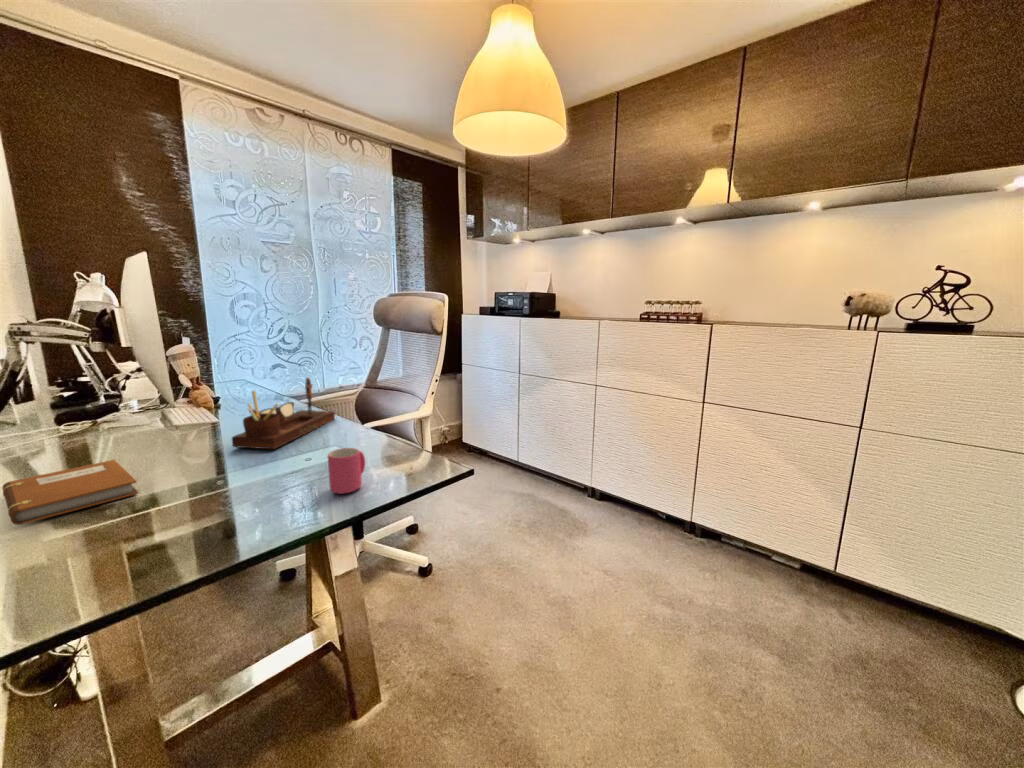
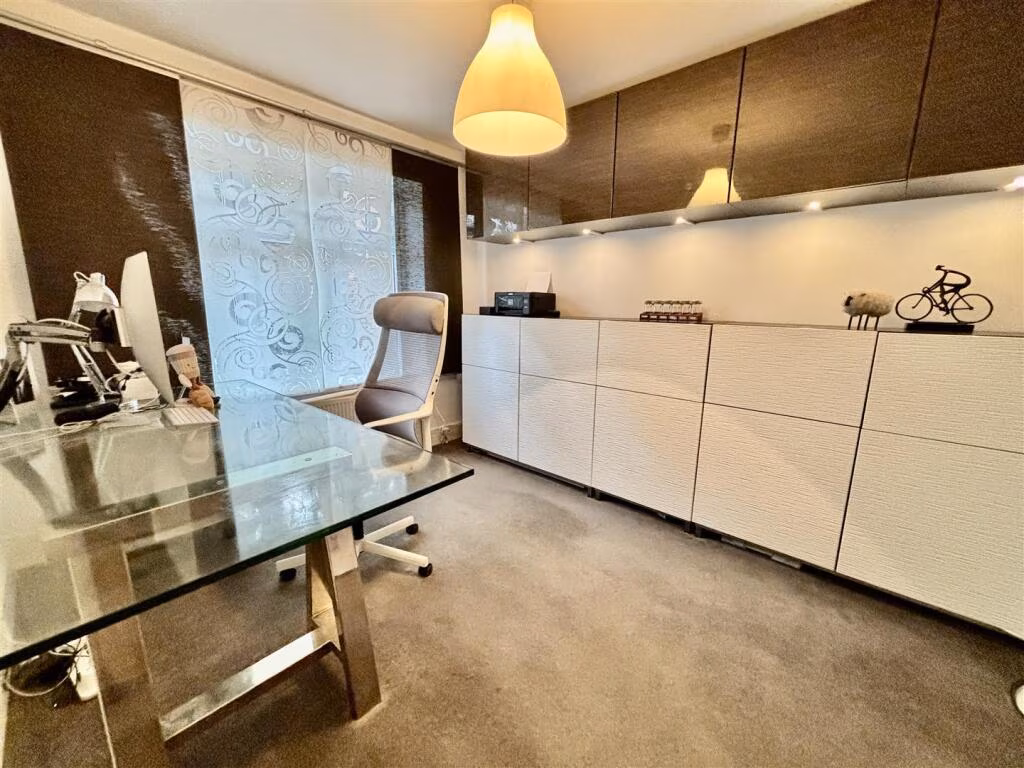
- desk organizer (284, 409)
- notebook (70, 487)
- mug (349, 468)
